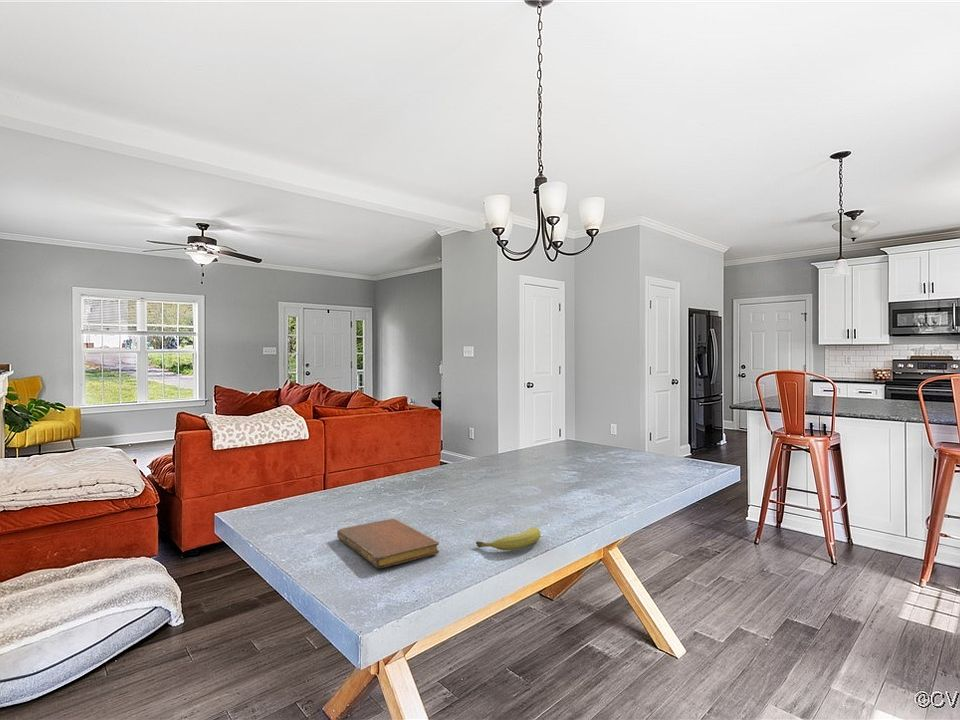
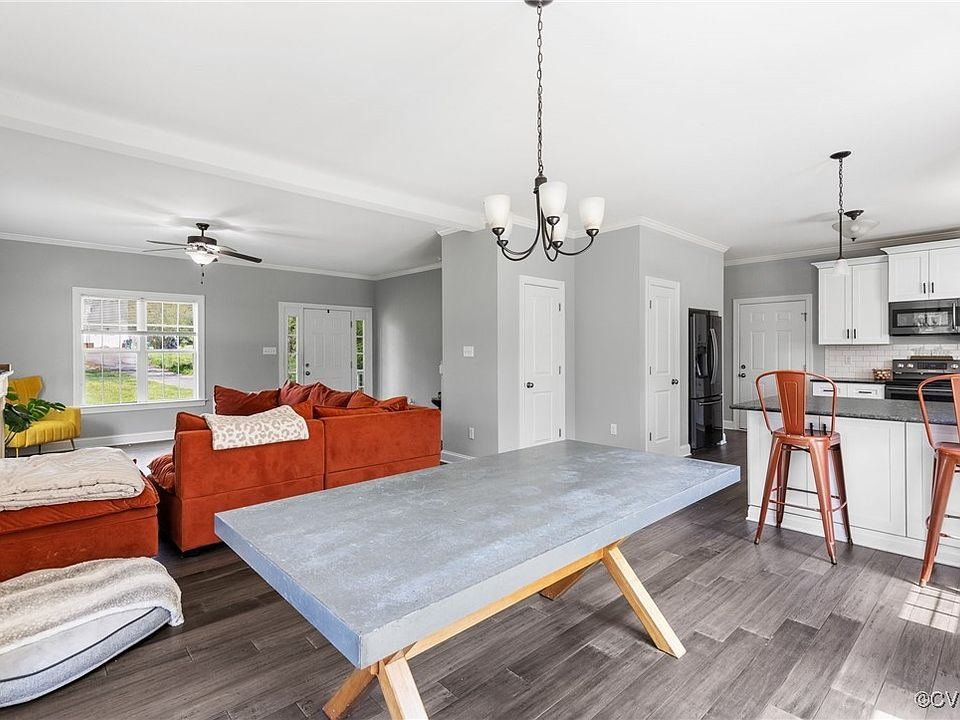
- fruit (514, 537)
- notebook (386, 540)
